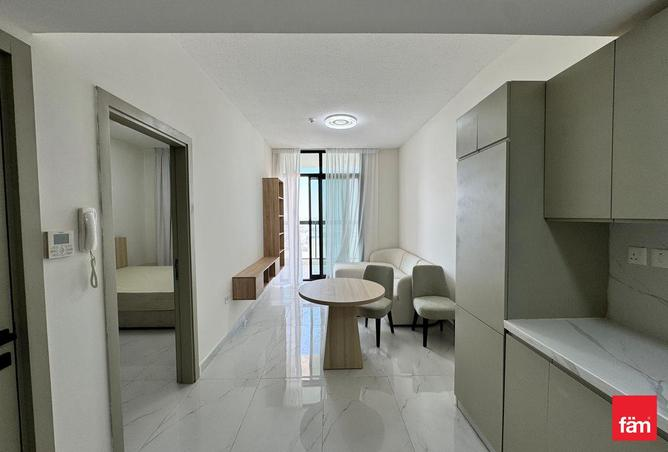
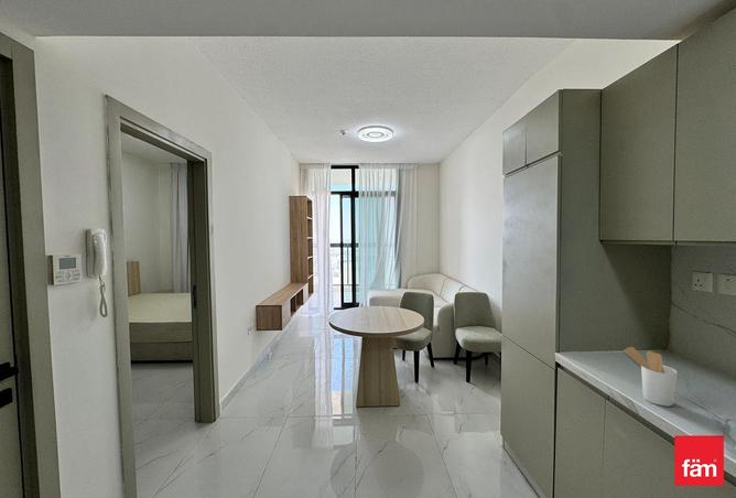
+ utensil holder (649, 374)
